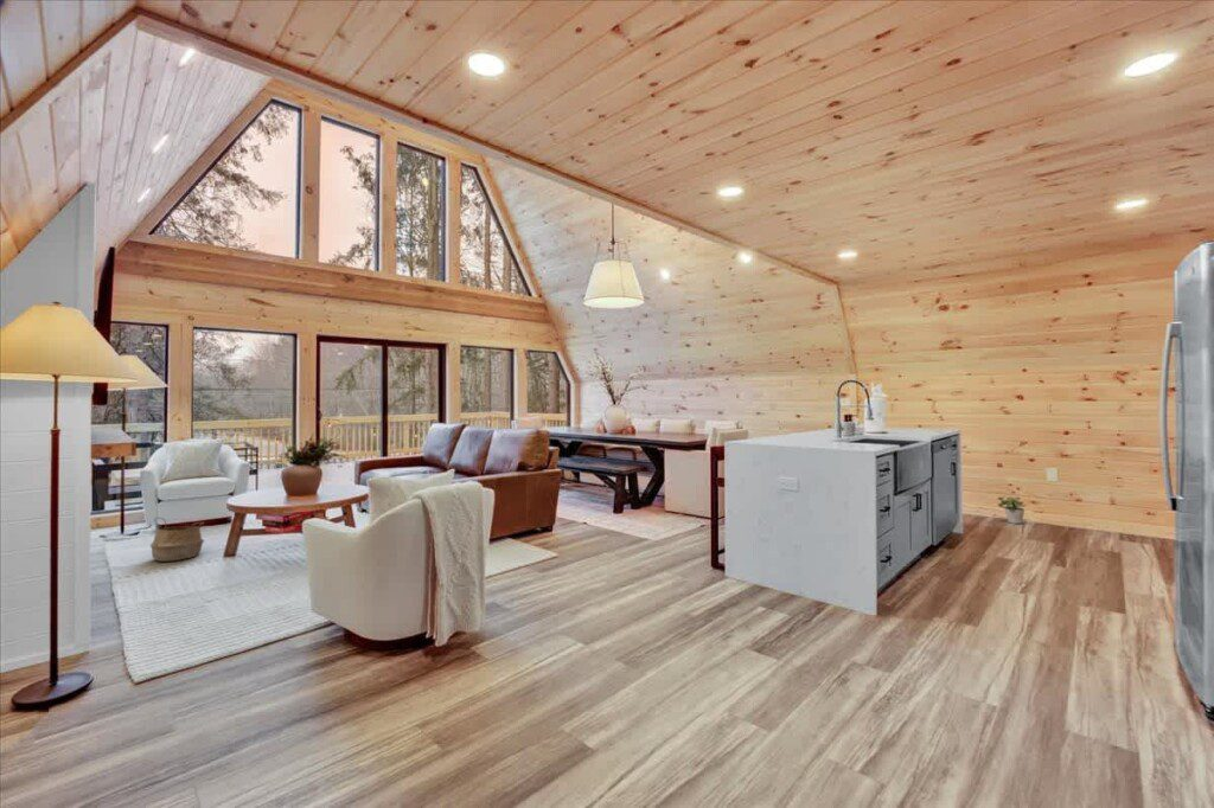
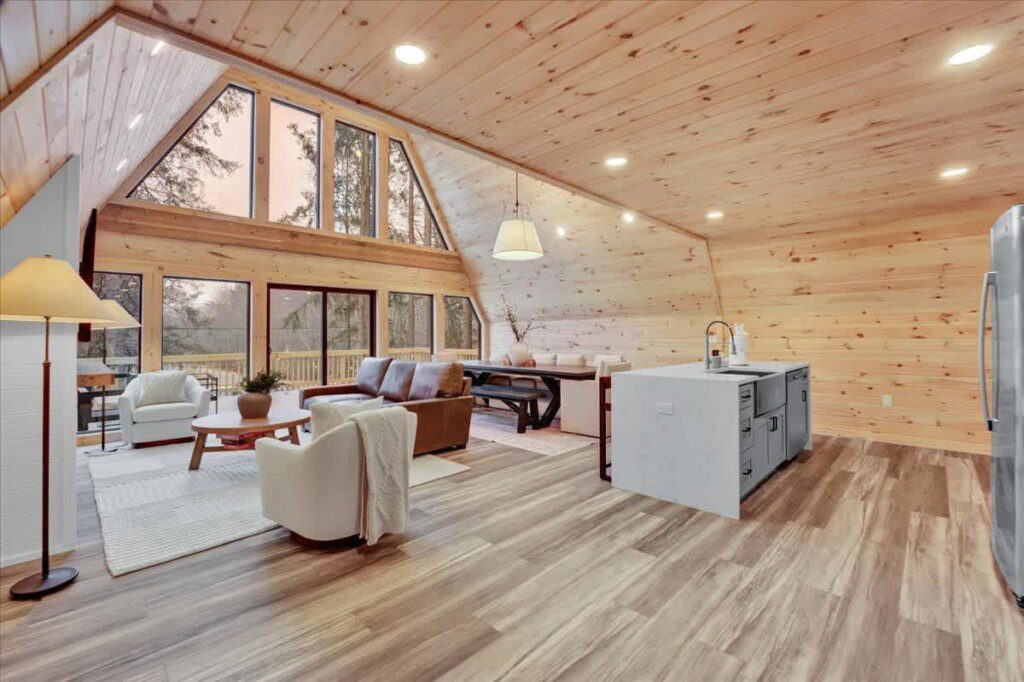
- woven basket (179, 537)
- potted plant (1010, 508)
